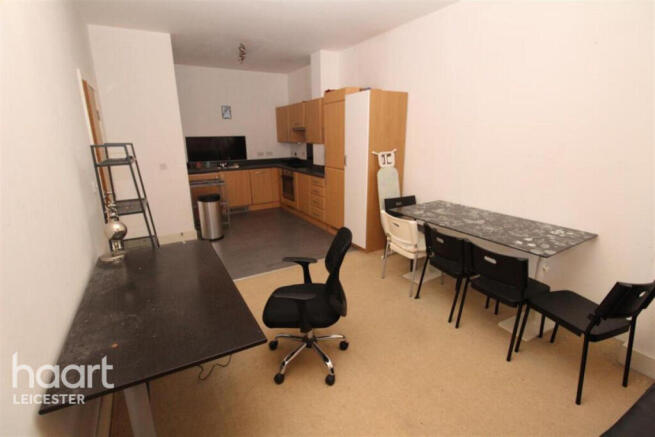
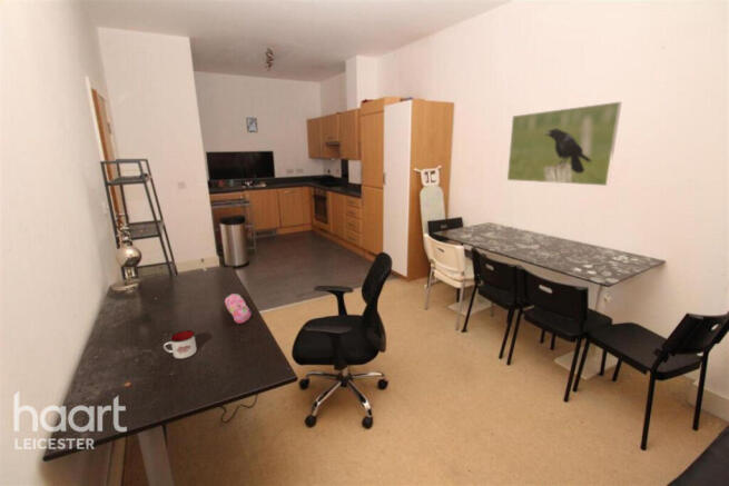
+ mug (180, 345)
+ pencil case (237, 307)
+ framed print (555, 147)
